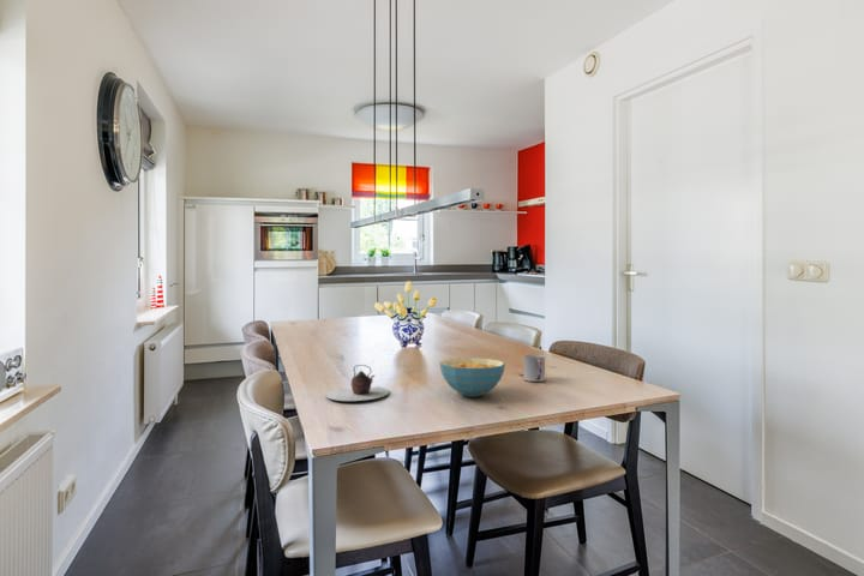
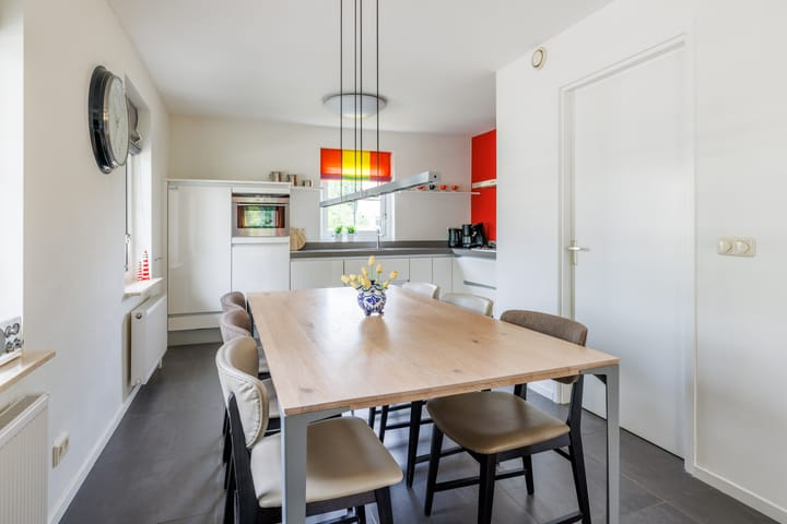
- teapot (358, 379)
- cup (535, 368)
- cereal bowl (472, 378)
